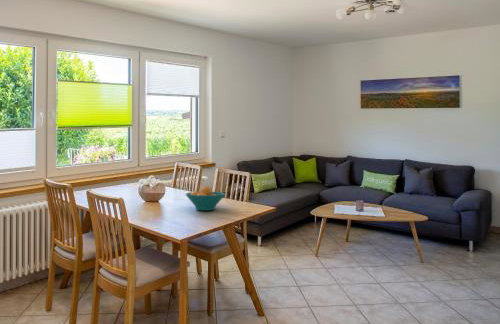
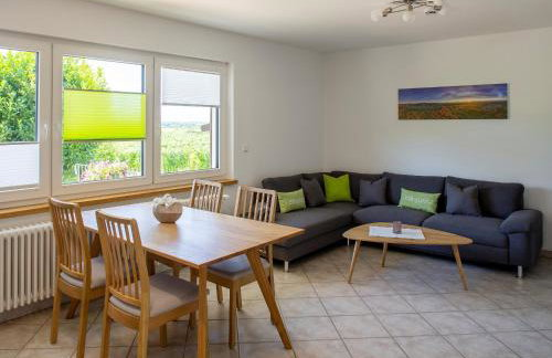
- fruit bowl (205, 197)
